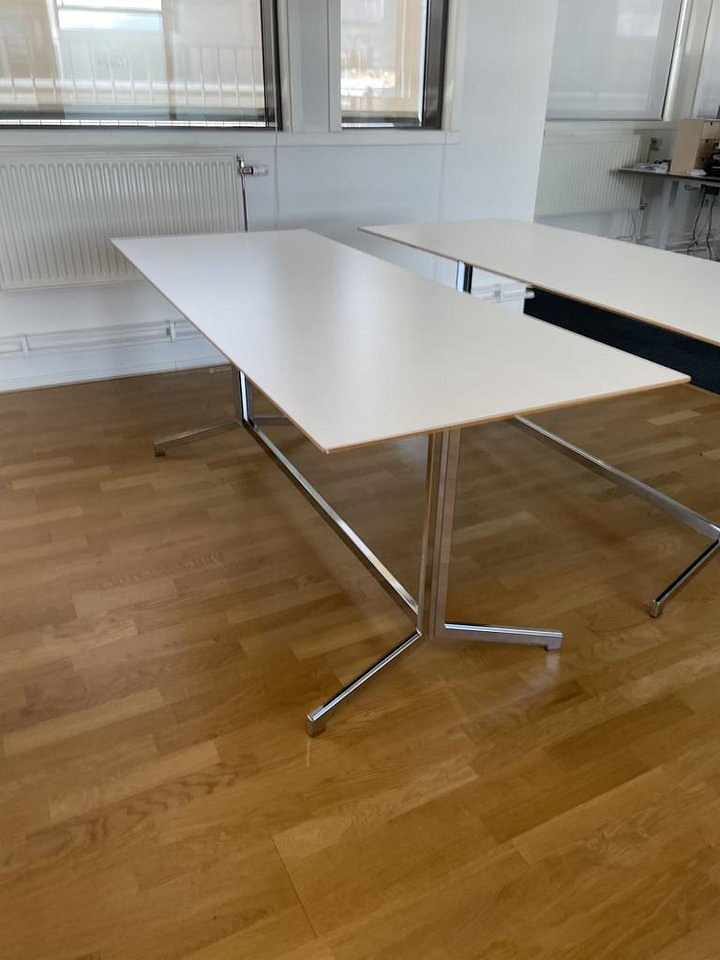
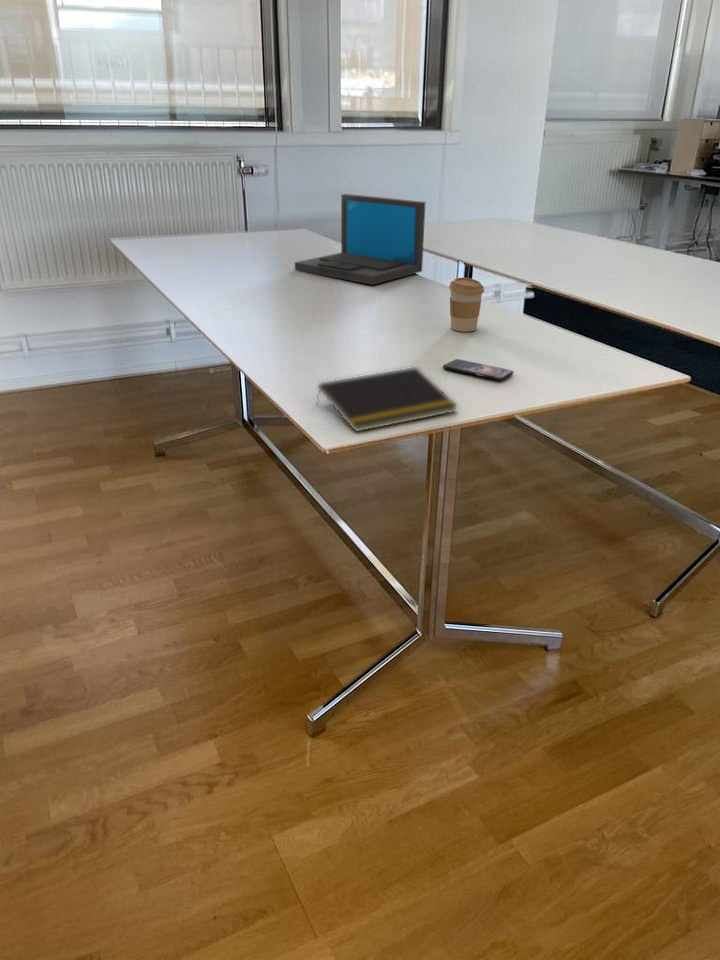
+ coffee cup (465, 304)
+ laptop (358, 236)
+ smartphone (477, 369)
+ notepad (387, 397)
